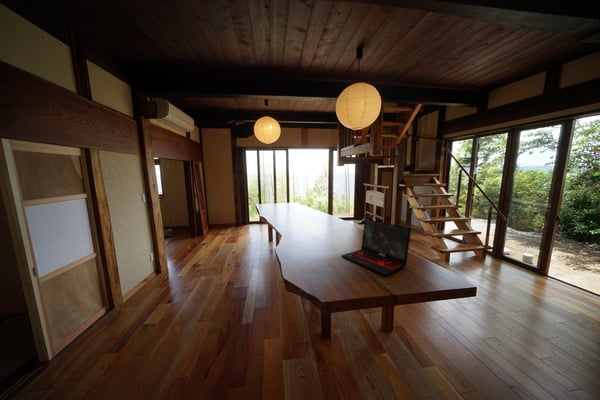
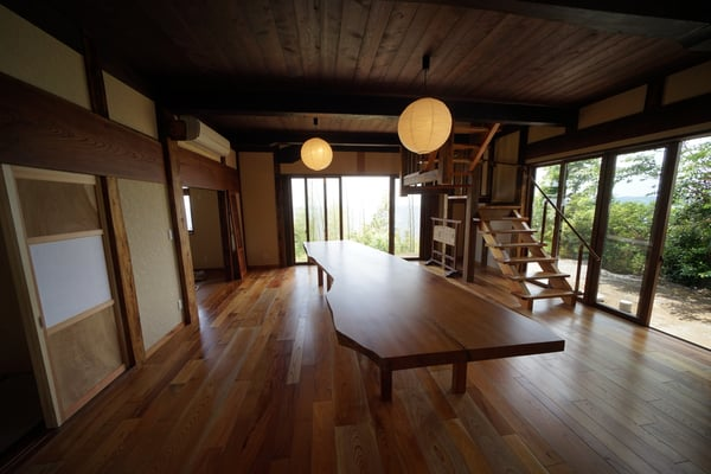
- laptop (374, 243)
